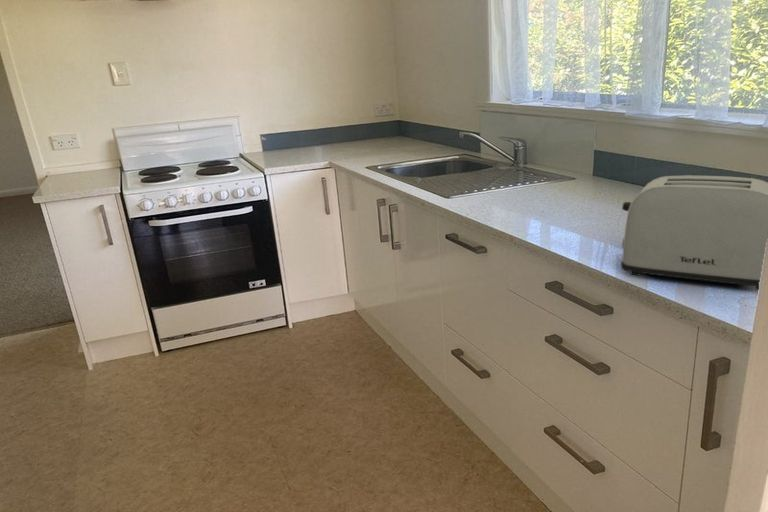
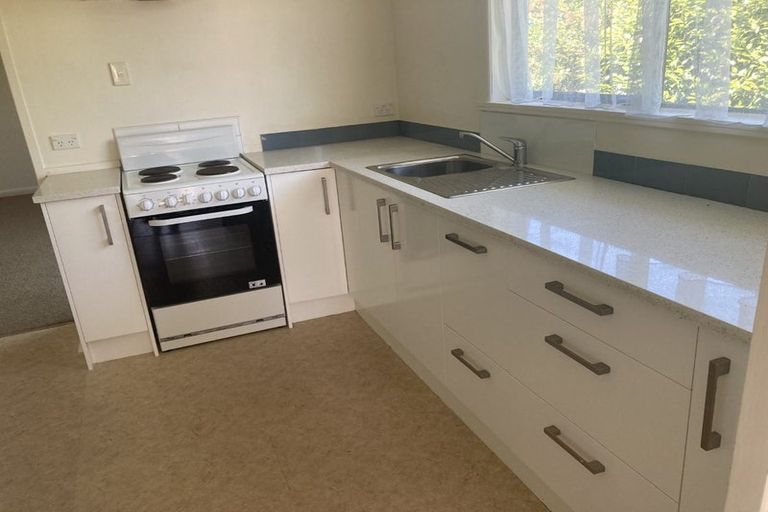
- toaster (698, 227)
